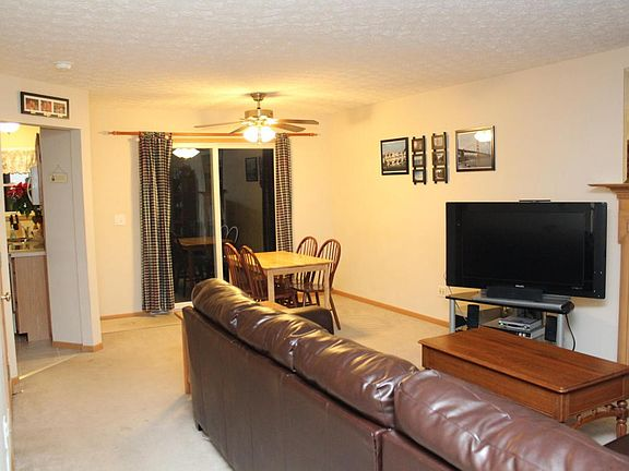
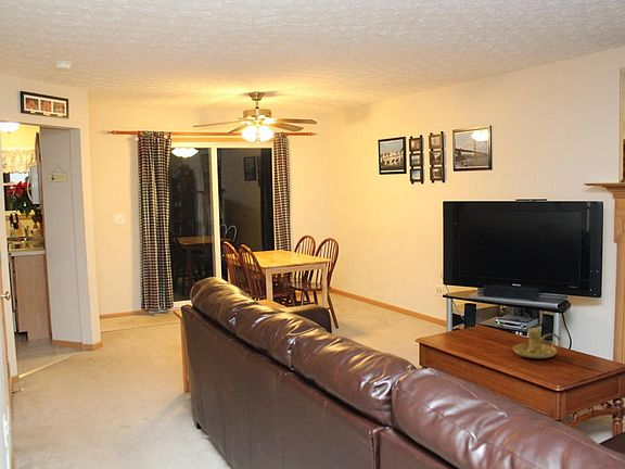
+ candle holder (538, 342)
